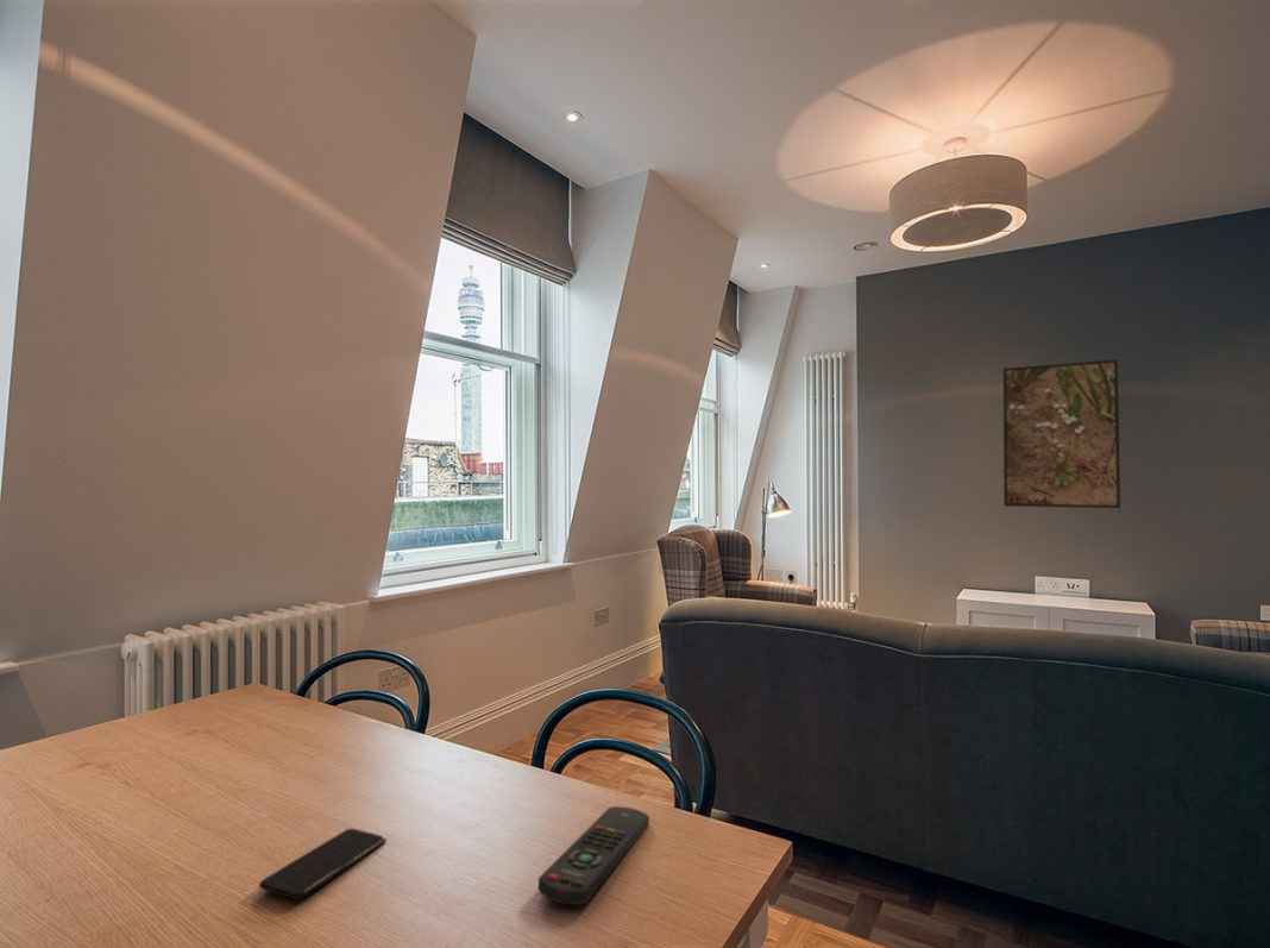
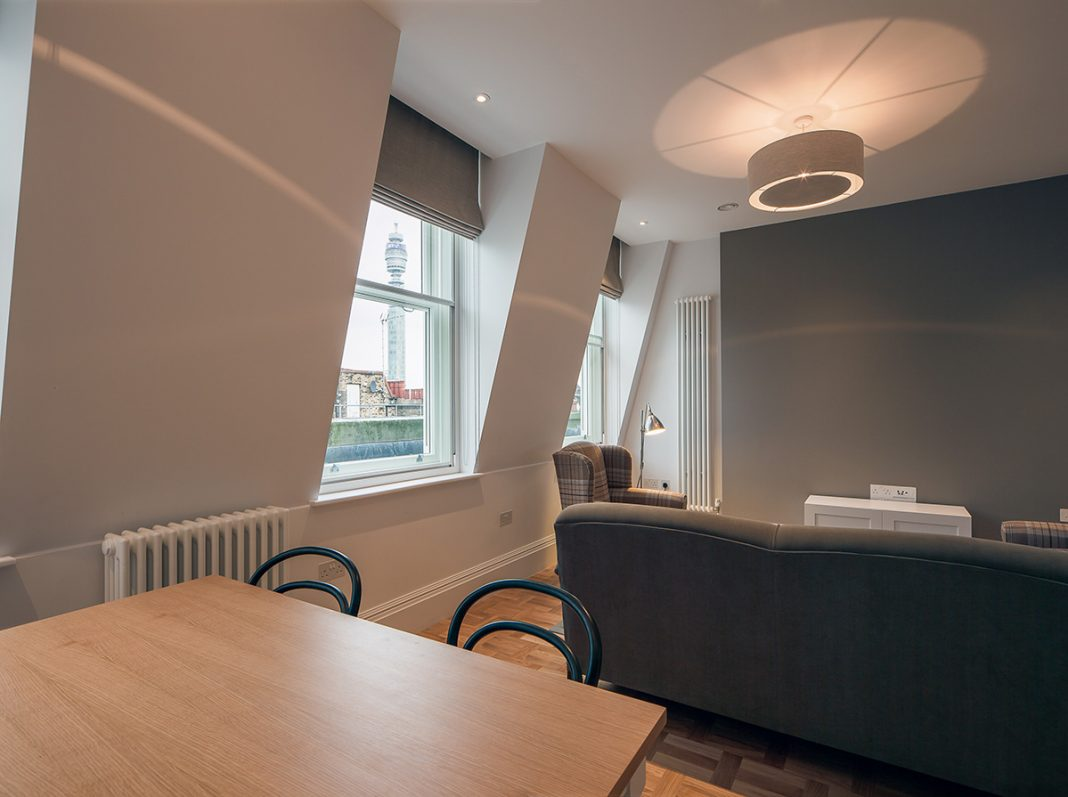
- remote control (598, 848)
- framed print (1058, 434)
- smartphone (326, 860)
